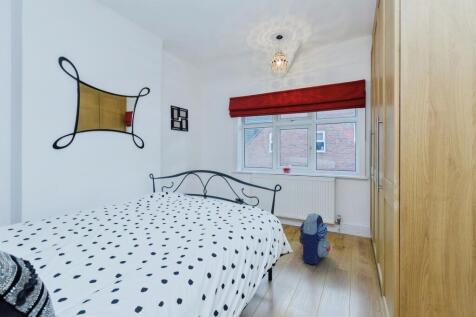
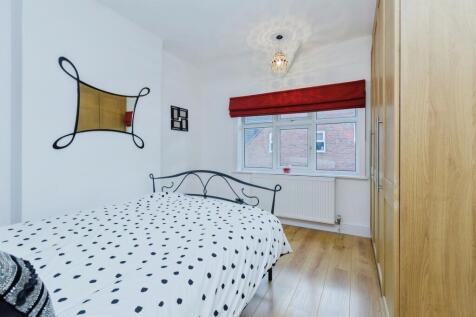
- backpack (313, 235)
